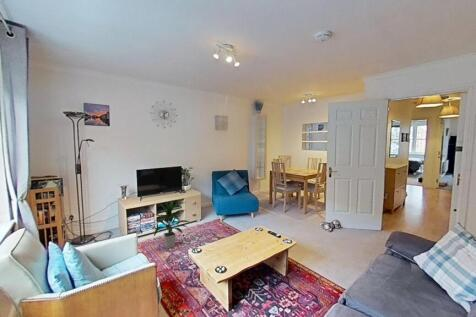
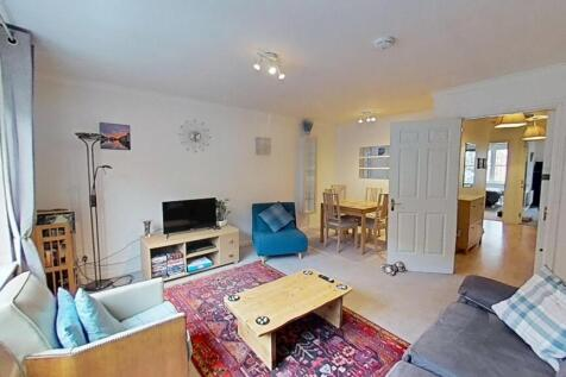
- indoor plant (169, 222)
